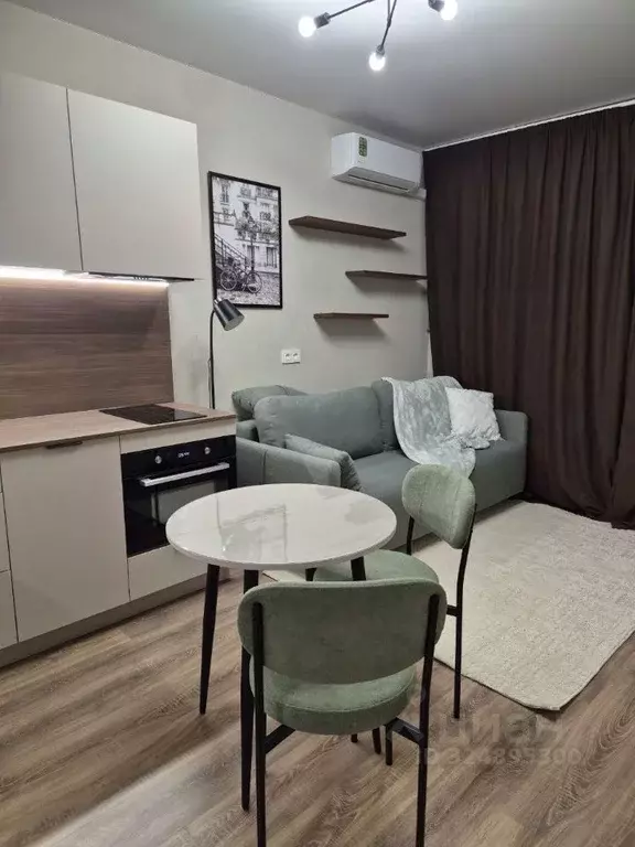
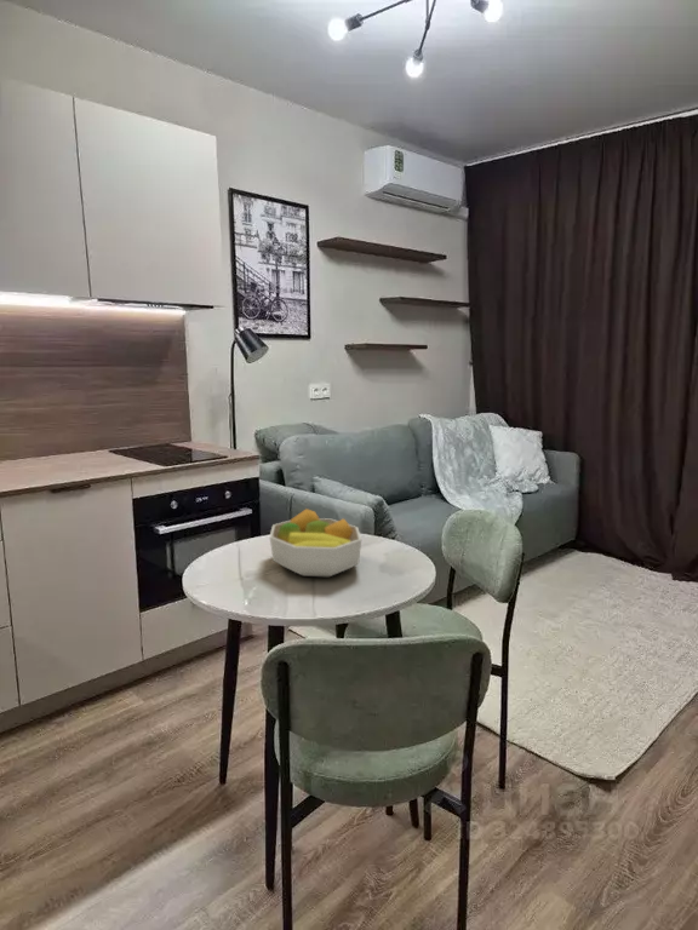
+ fruit bowl (315, 540)
